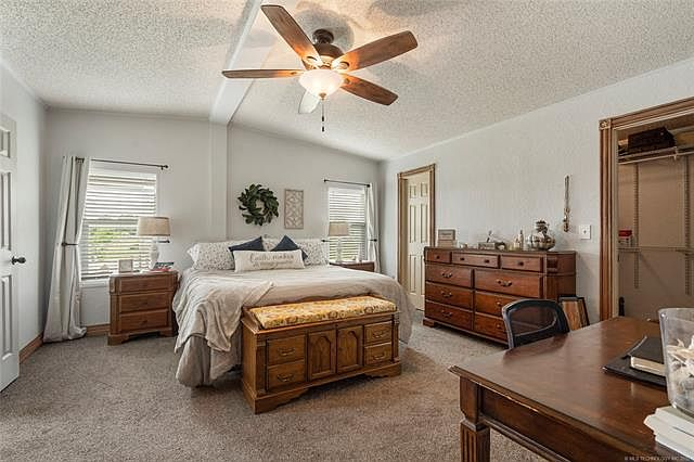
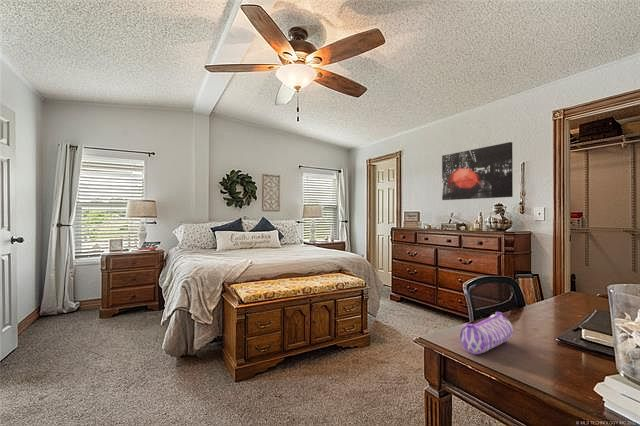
+ pencil case (487, 331)
+ wall art (473, 174)
